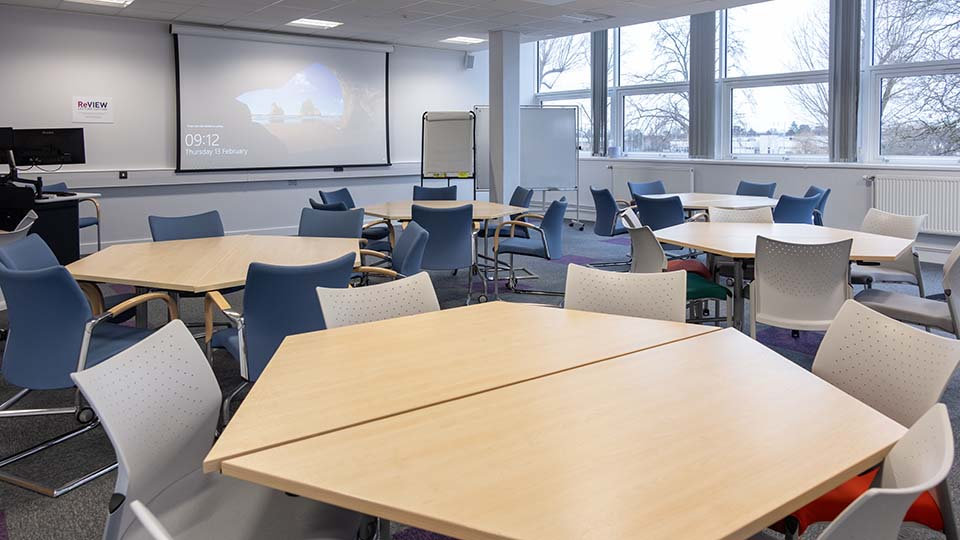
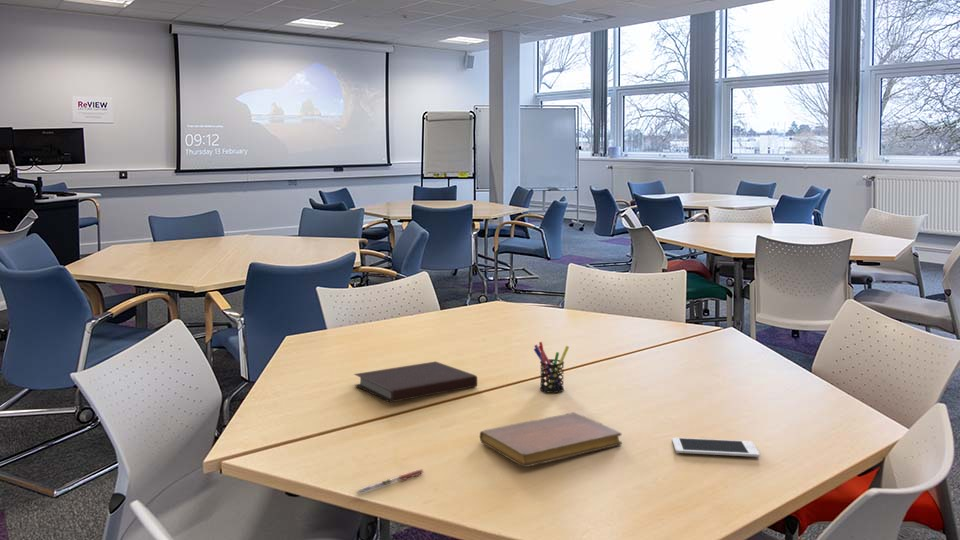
+ cell phone (714, 447)
+ pen holder (551, 366)
+ notebook (415, 380)
+ pen (390, 480)
+ notebook (550, 436)
